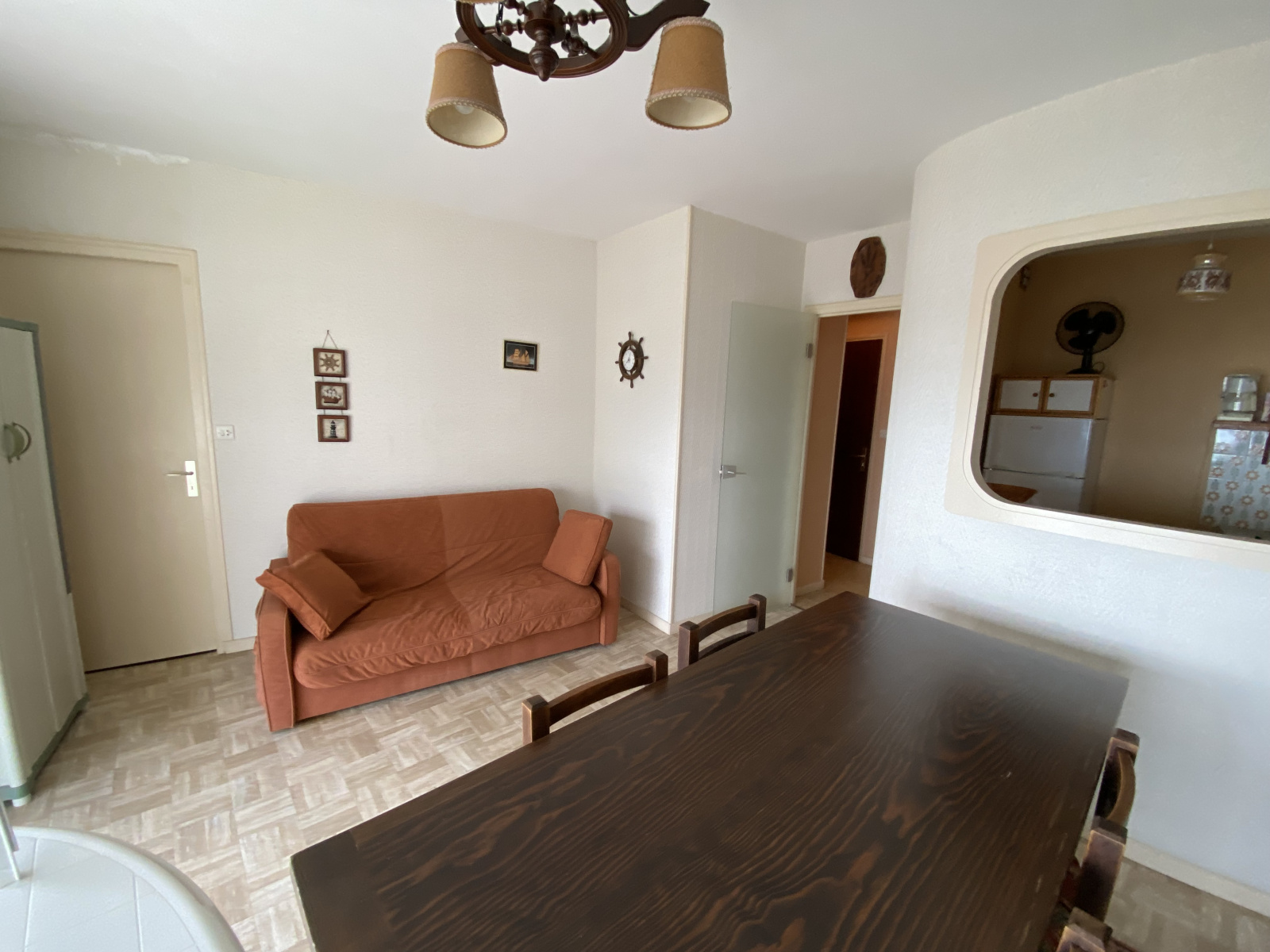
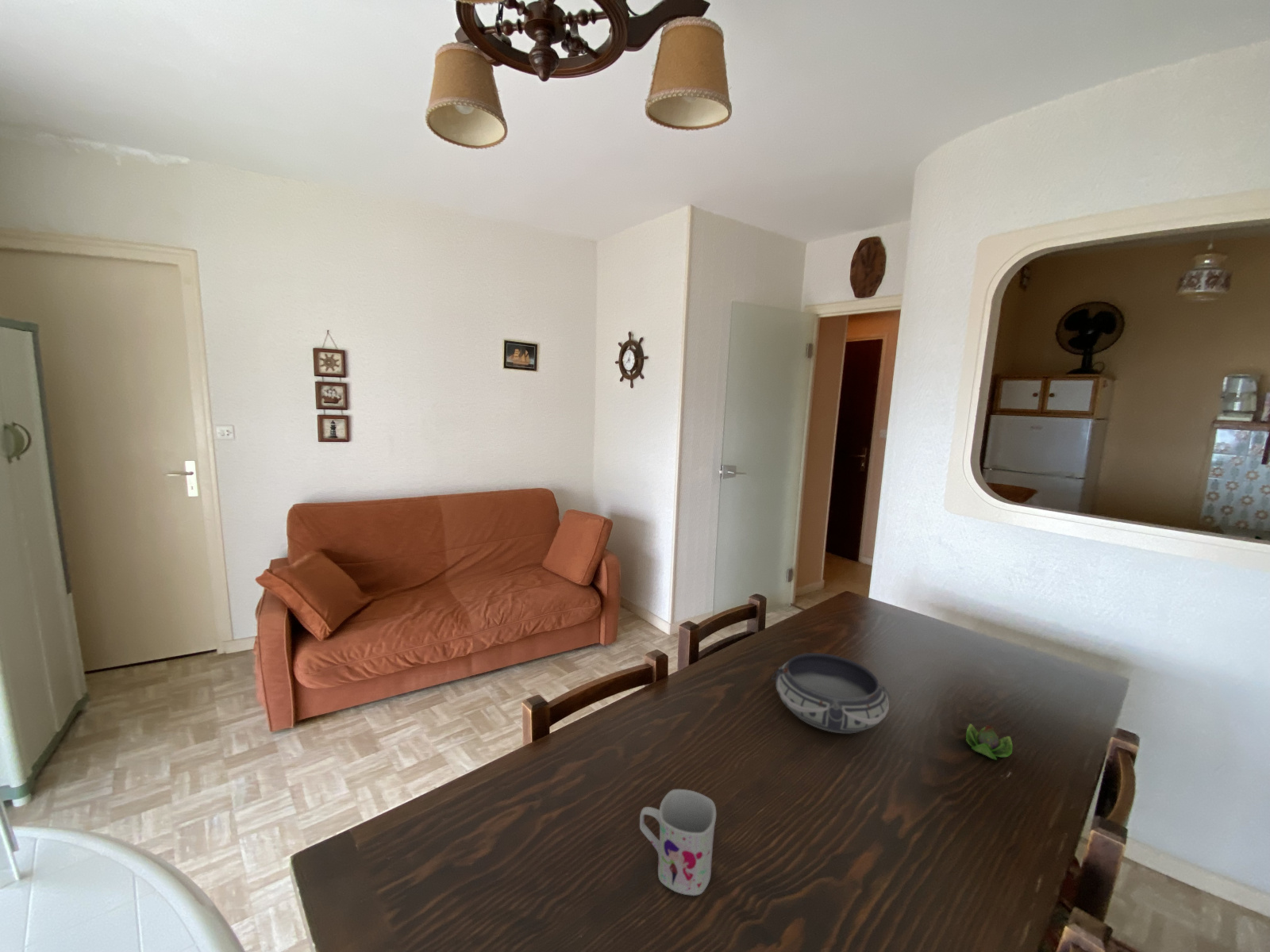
+ mug (675, 837)
+ bowl (829, 694)
+ fruit (987, 739)
